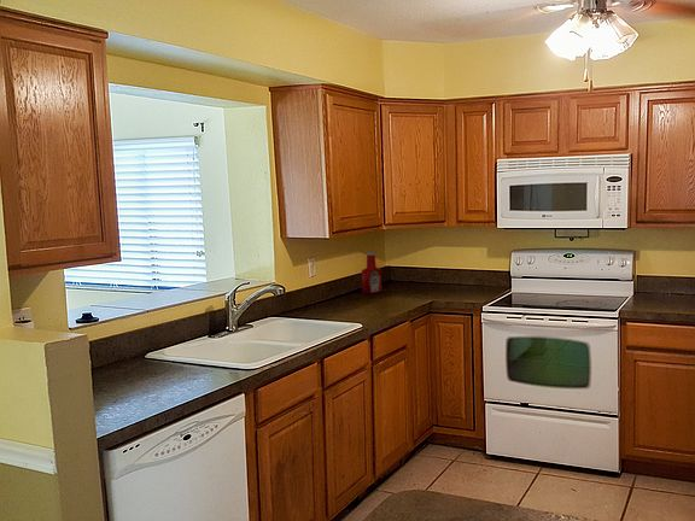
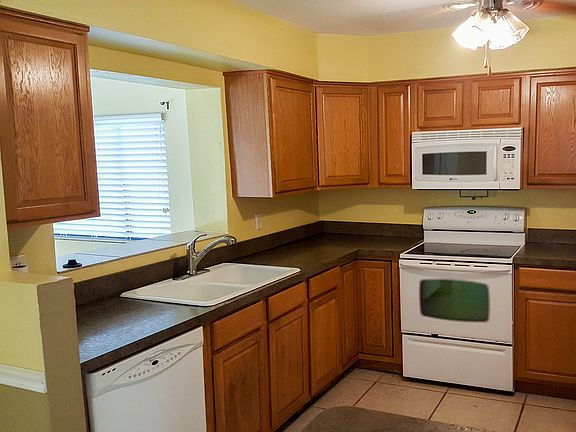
- soap bottle (370, 271)
